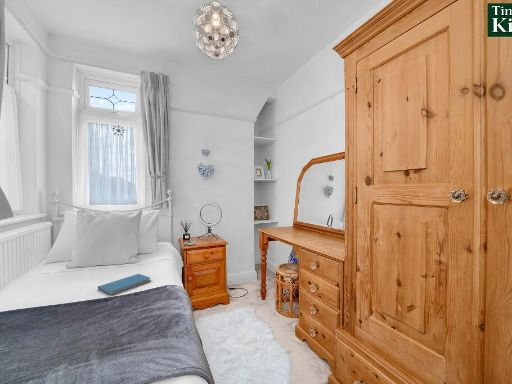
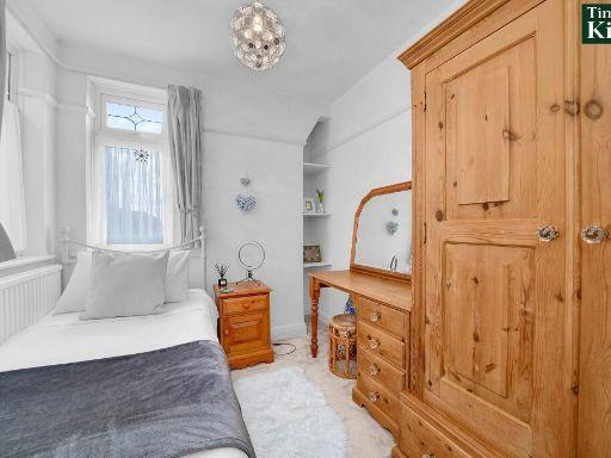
- book (125, 283)
